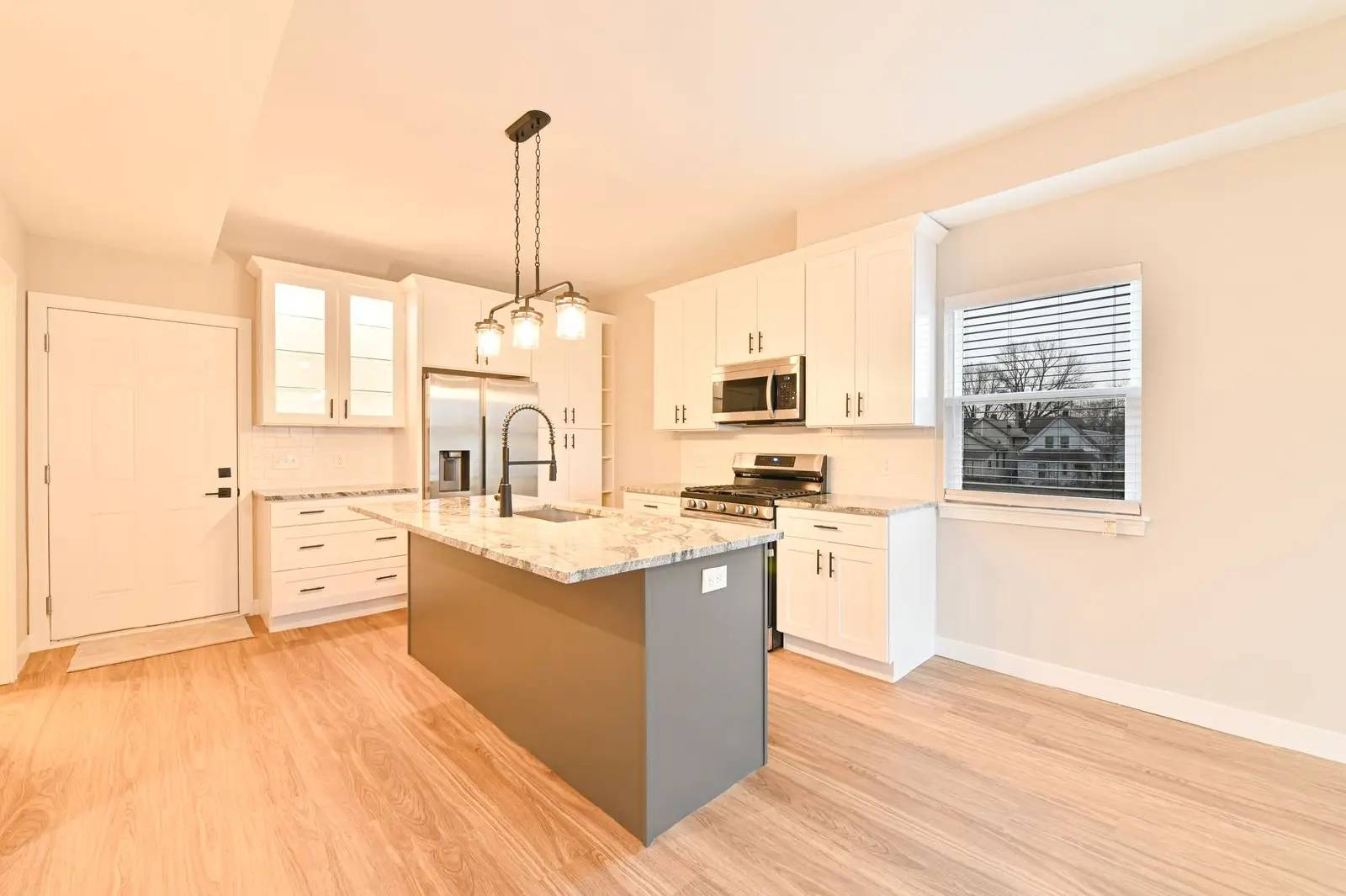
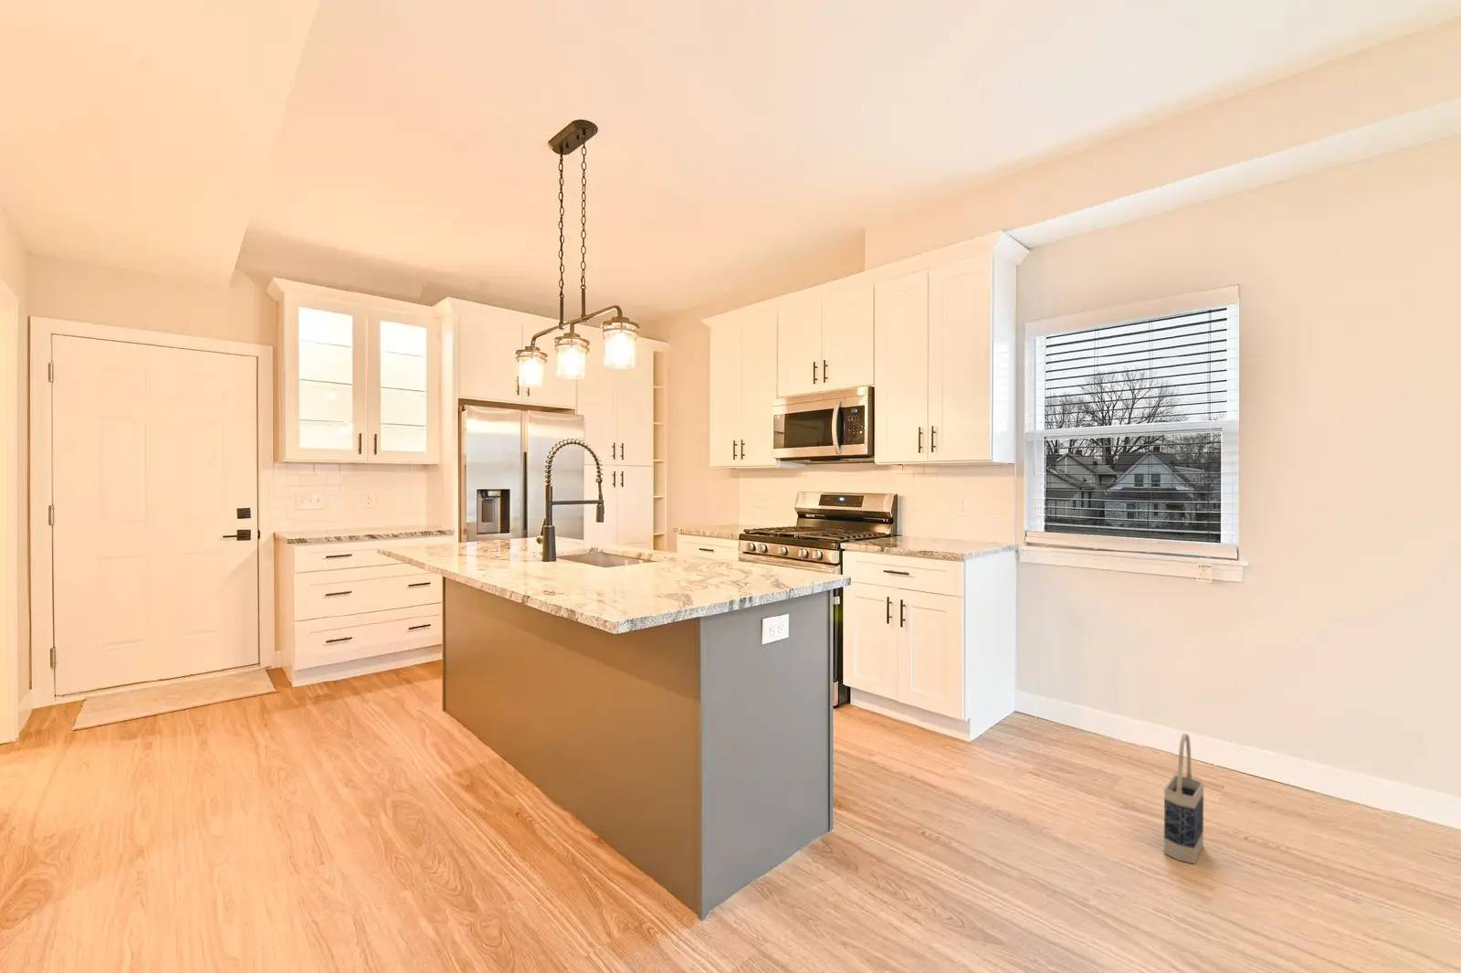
+ bag (1183, 792)
